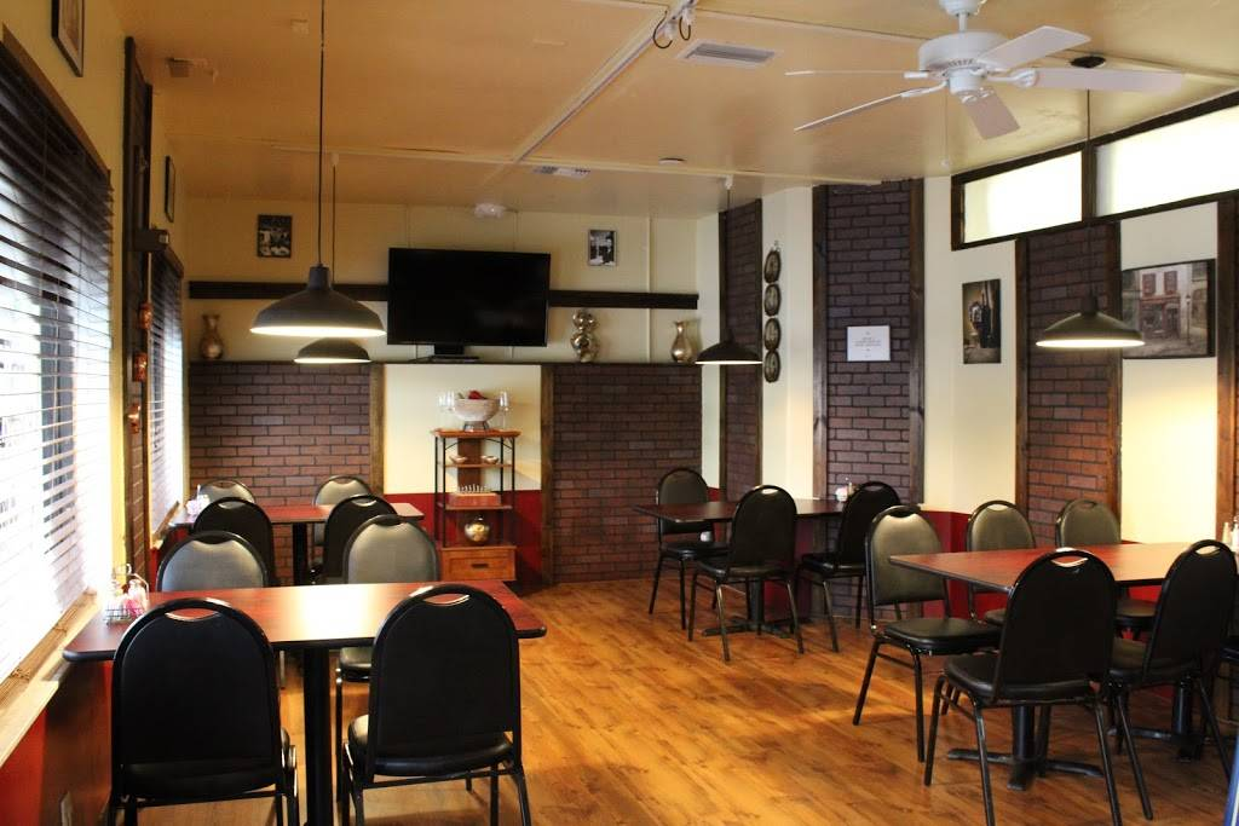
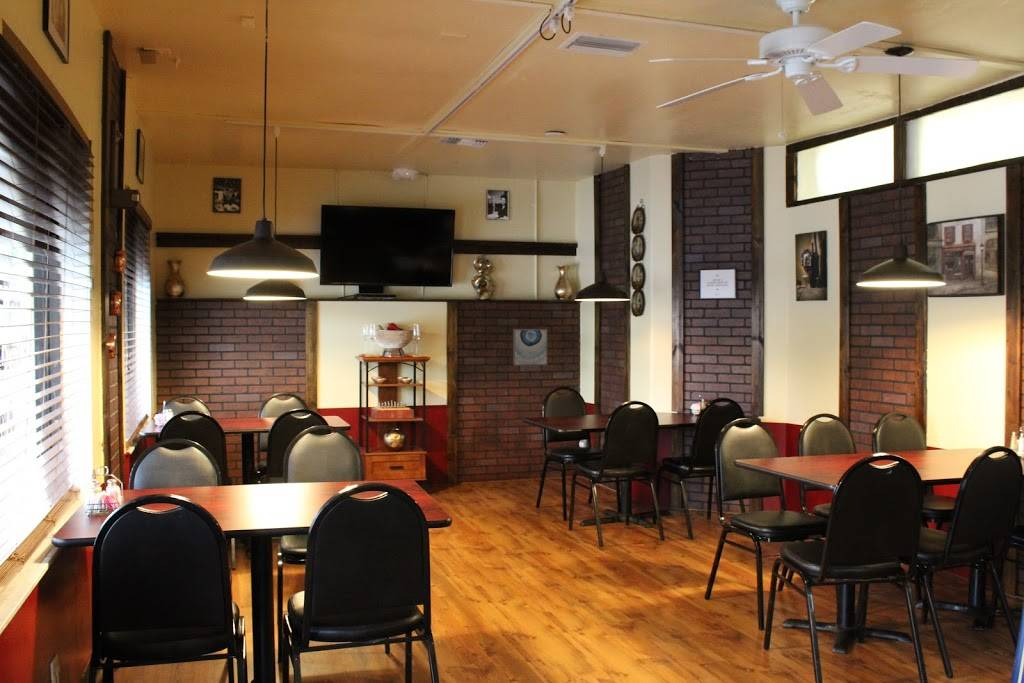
+ wall art (530, 347)
